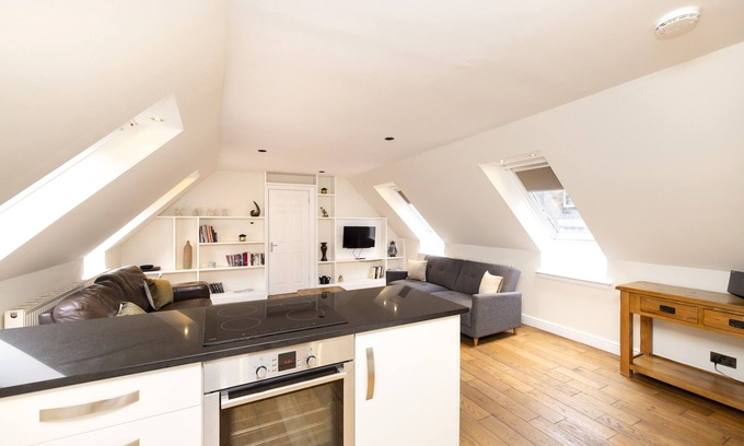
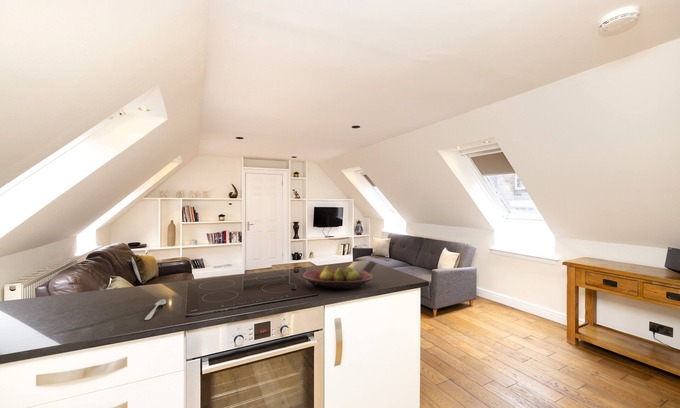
+ fruit bowl (337, 276)
+ spoon (155, 308)
